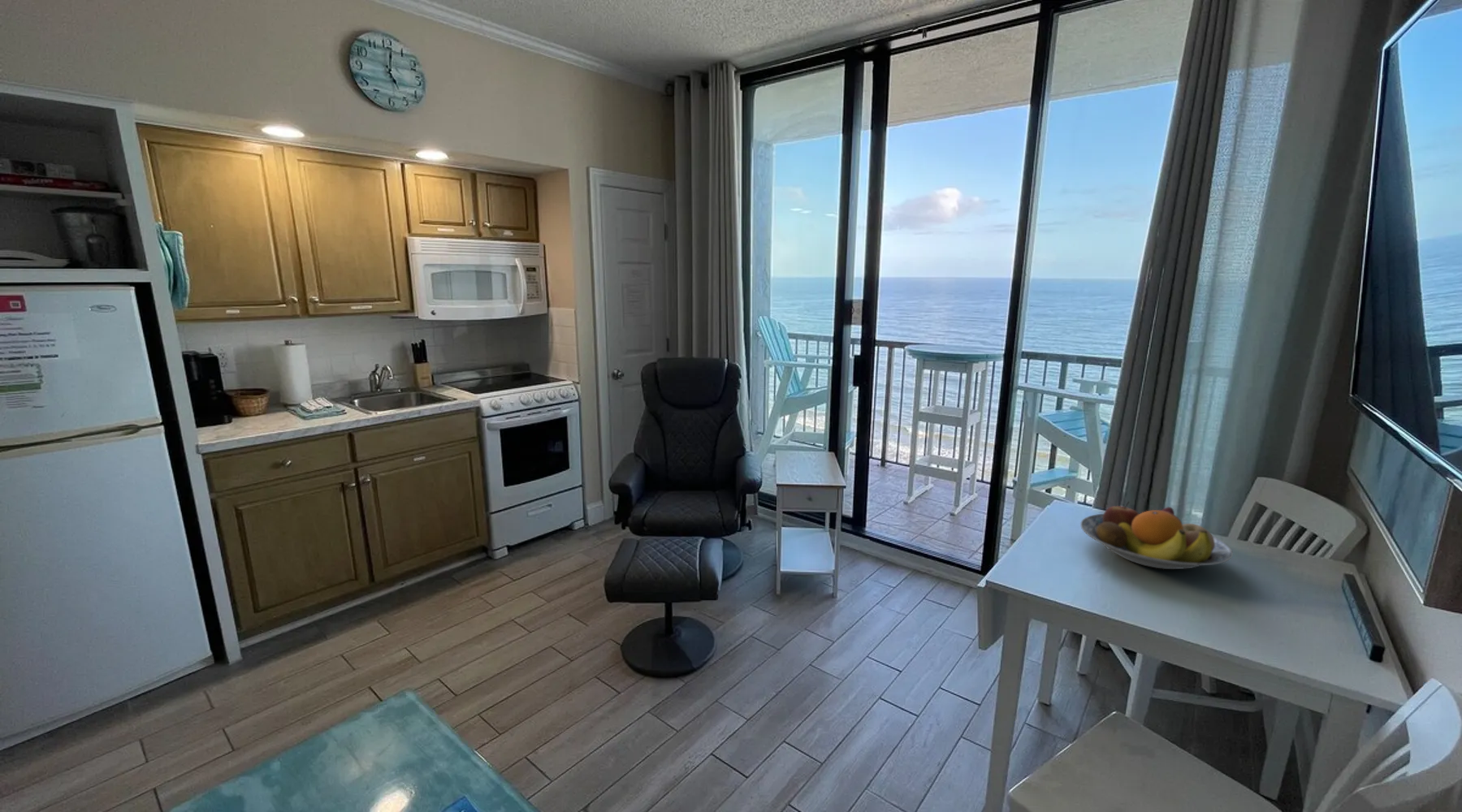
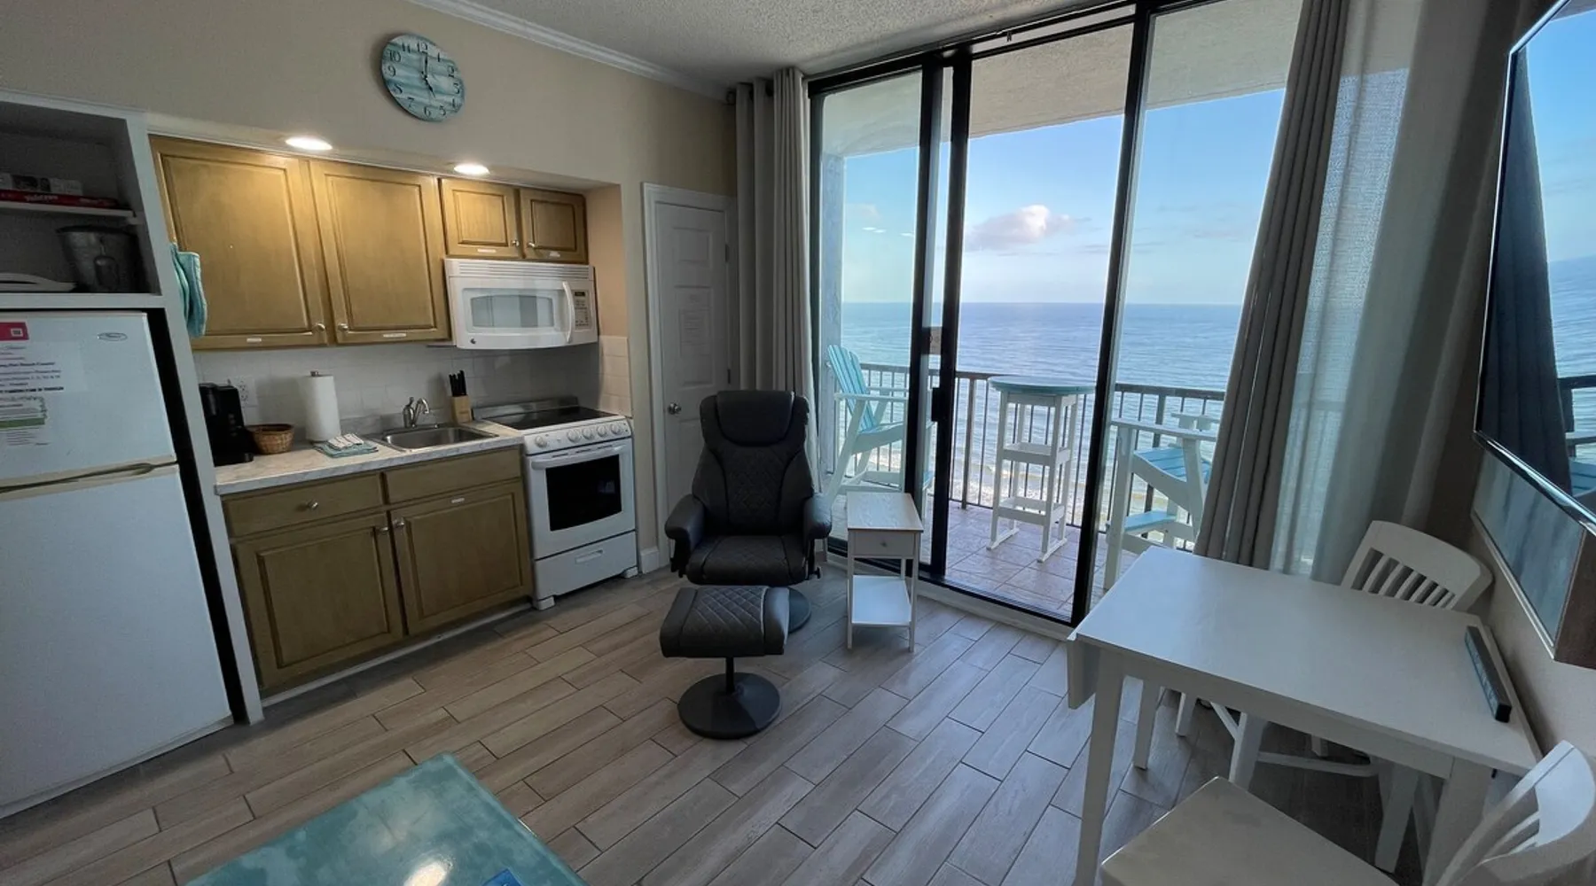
- fruit bowl (1153, 531)
